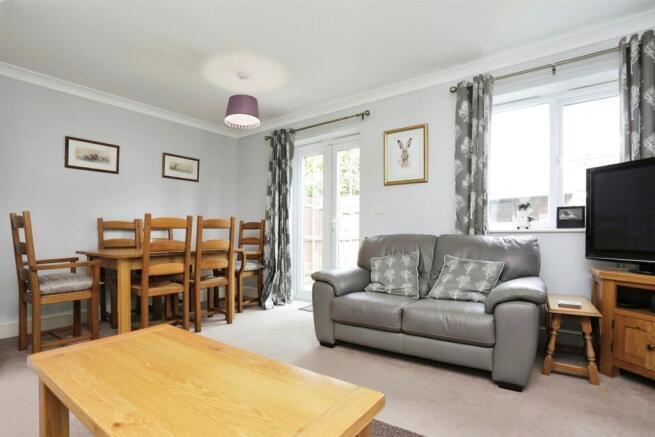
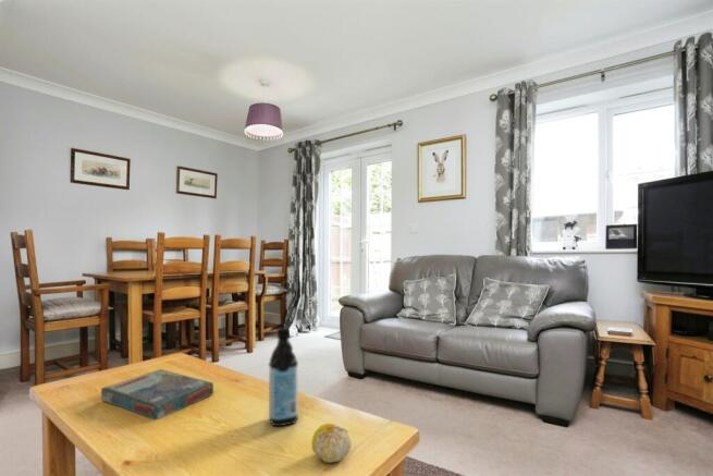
+ water bottle (283, 374)
+ fruit (331, 441)
+ board game (158, 391)
